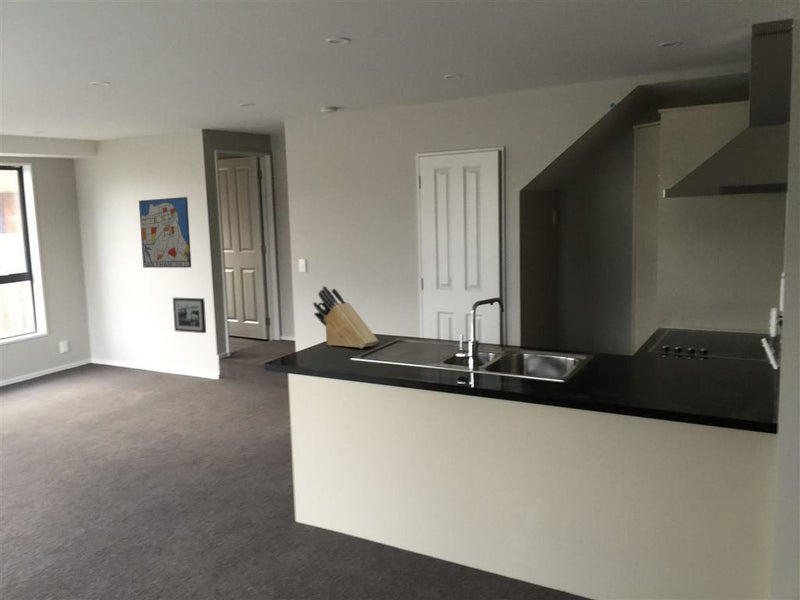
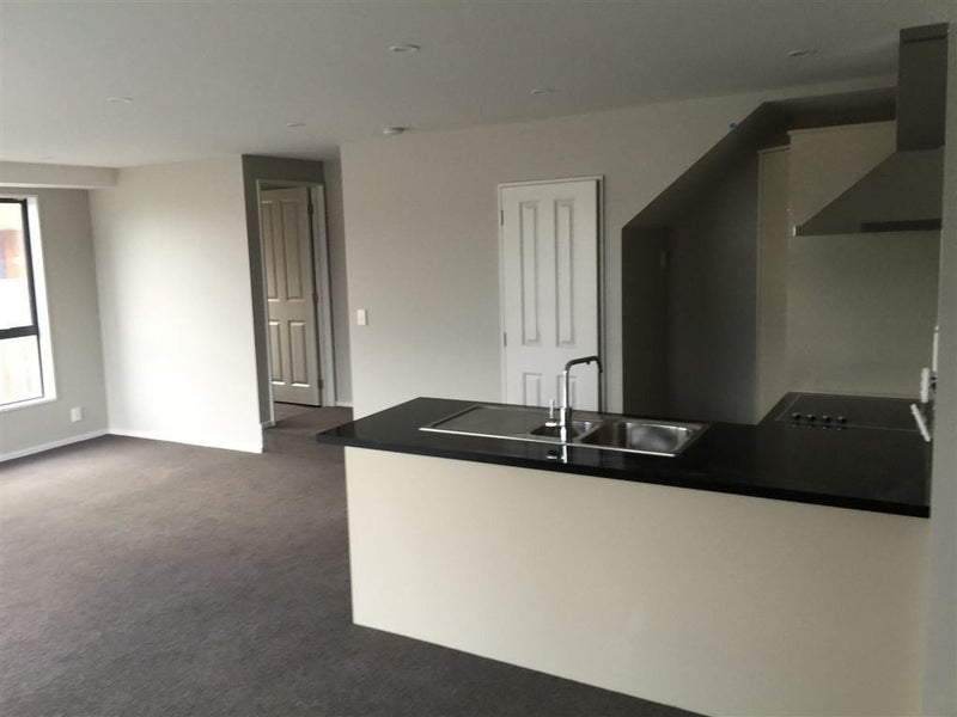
- picture frame (189, 315)
- wall art (164, 233)
- knife block (344, 315)
